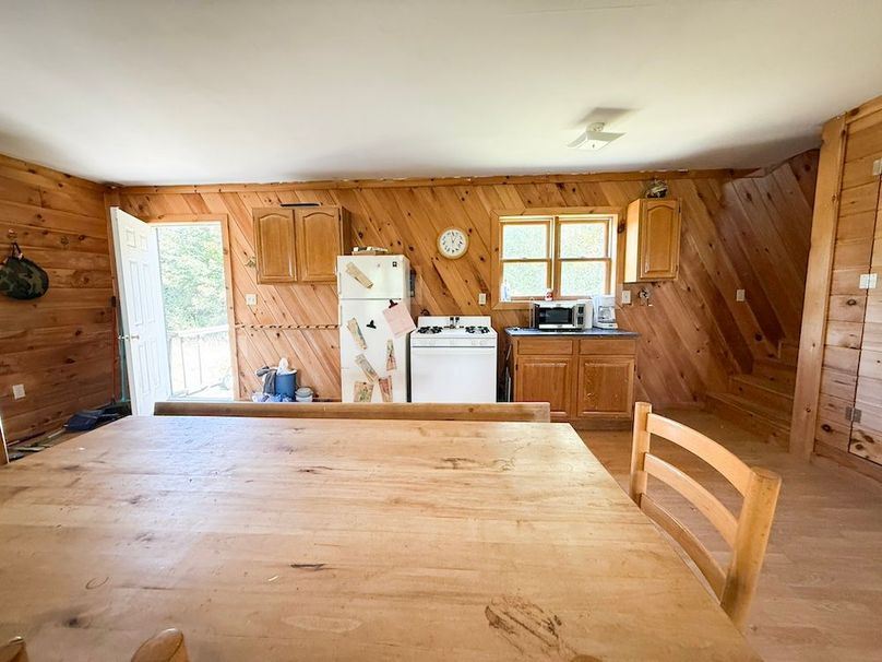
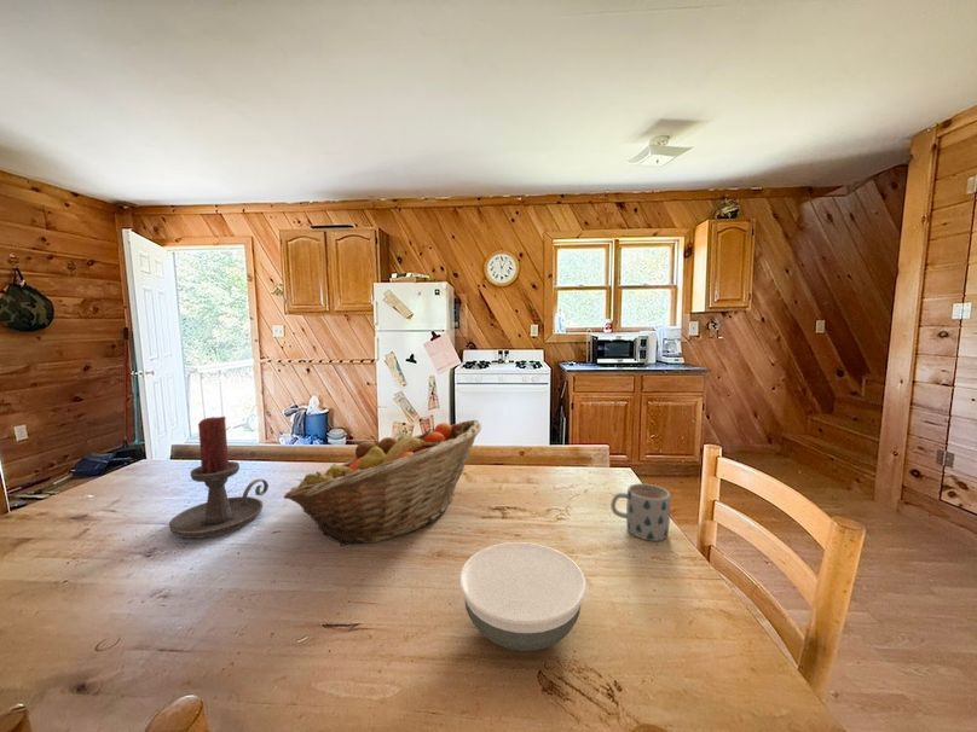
+ candle holder (225, 465)
+ mug (640, 510)
+ fruit basket (395, 469)
+ bowl (521, 600)
